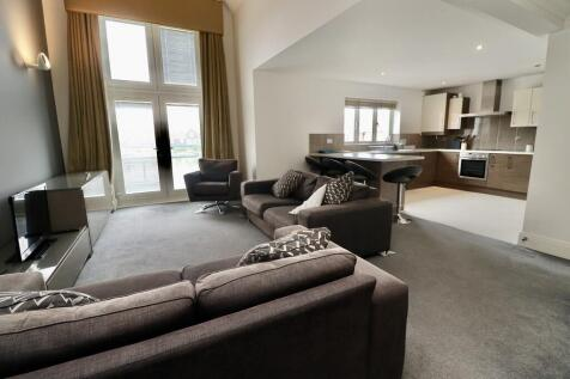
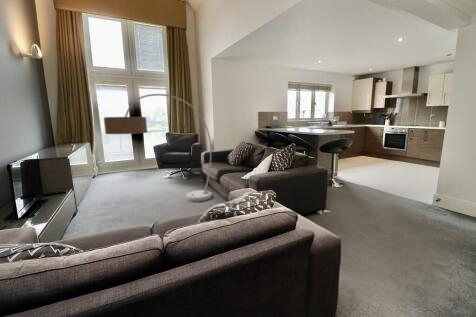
+ floor lamp (146, 132)
